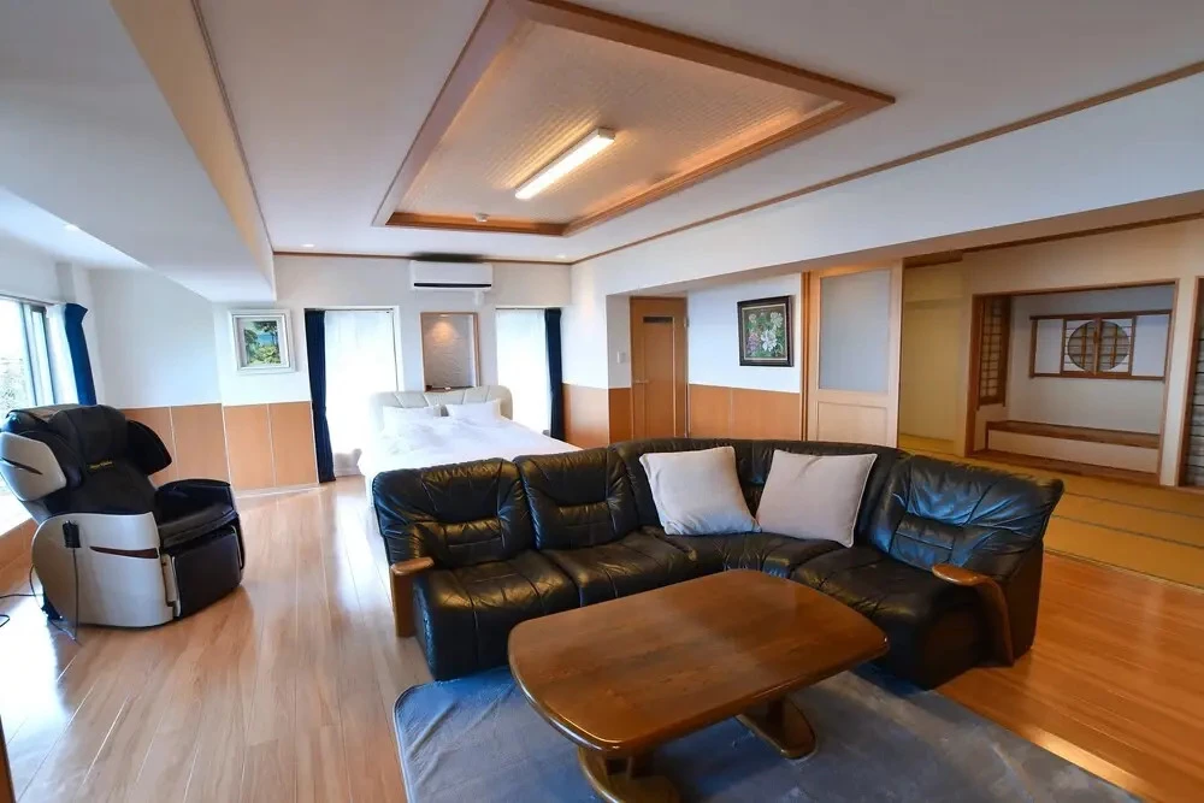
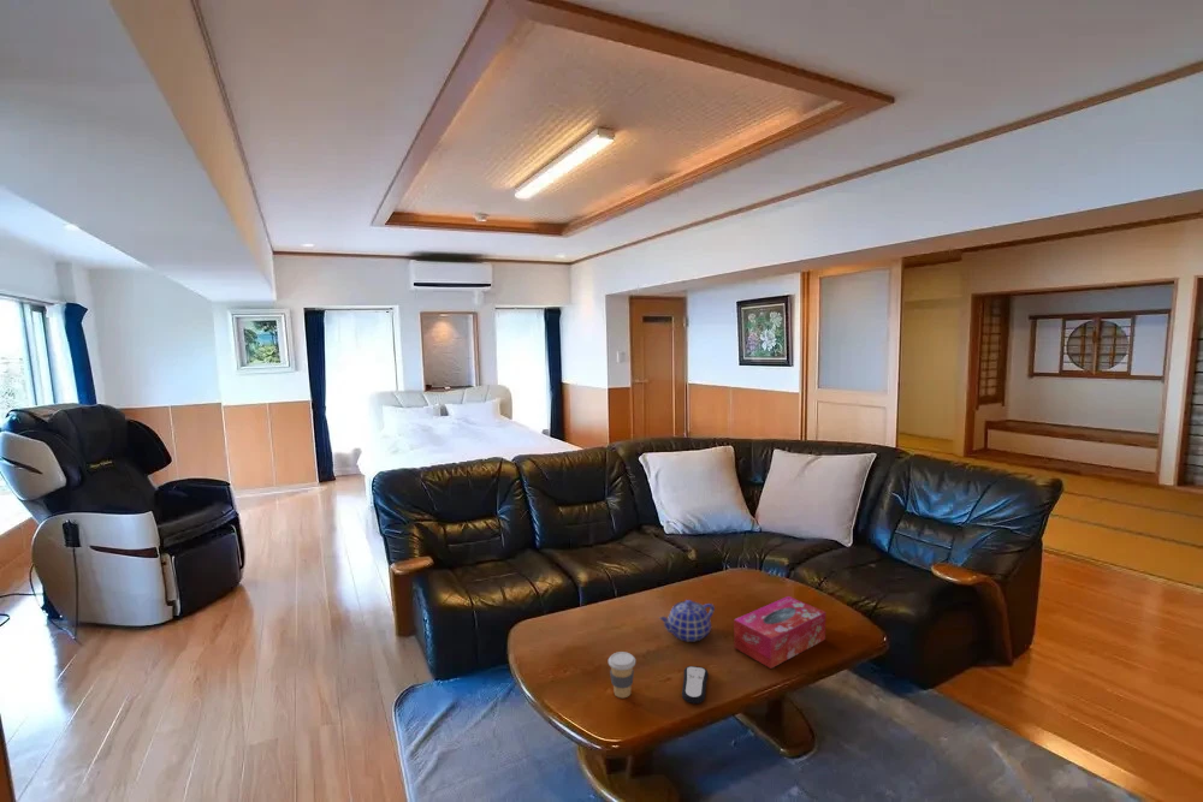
+ tissue box (780, 629)
+ coffee cup (622, 675)
+ remote control (694, 683)
+ teapot (687, 618)
